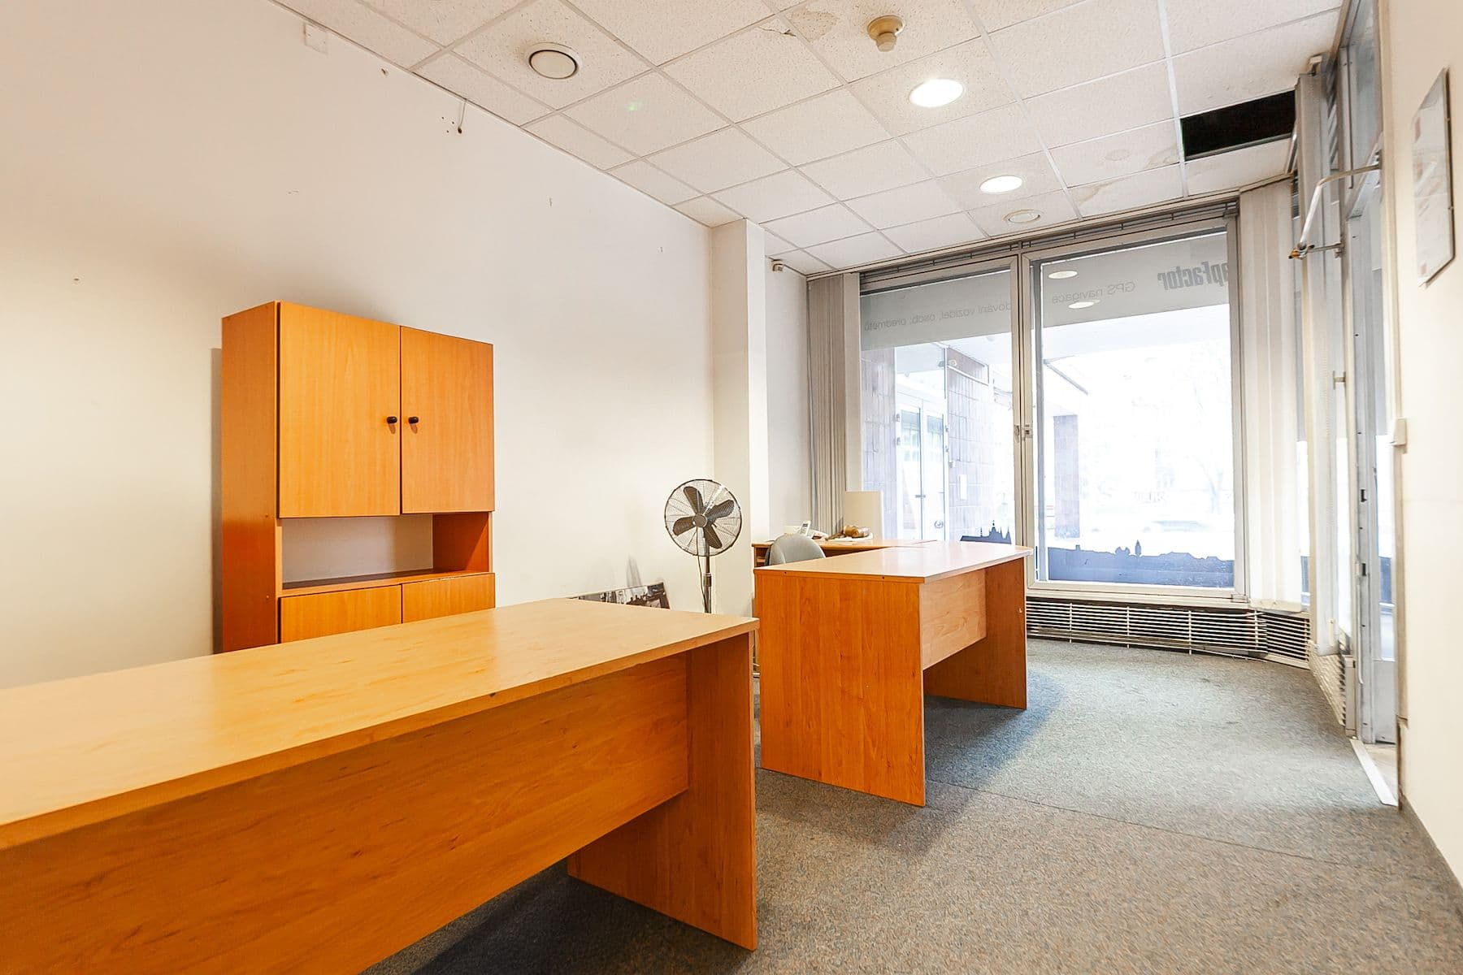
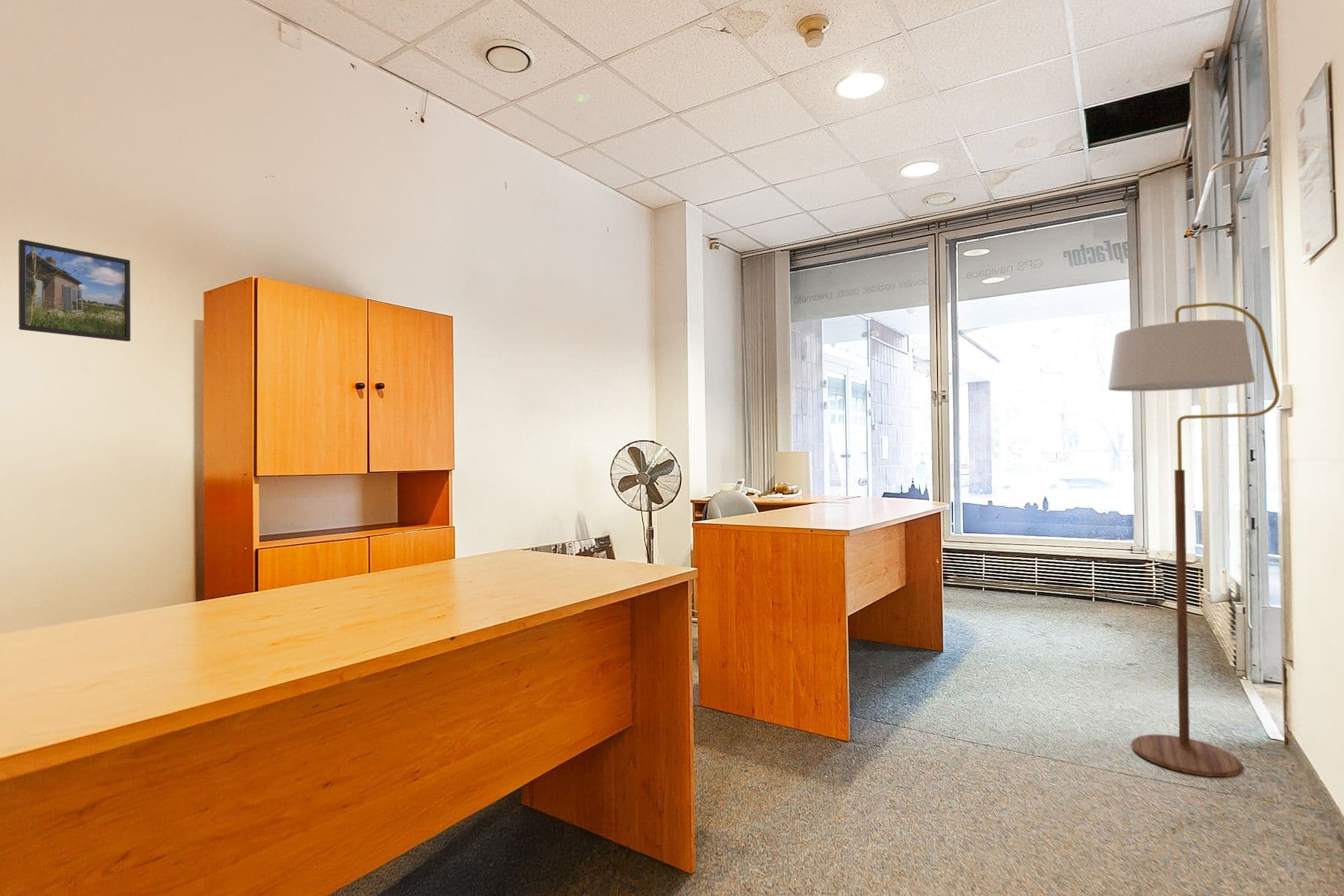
+ floor lamp (1185, 530)
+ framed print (77, 293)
